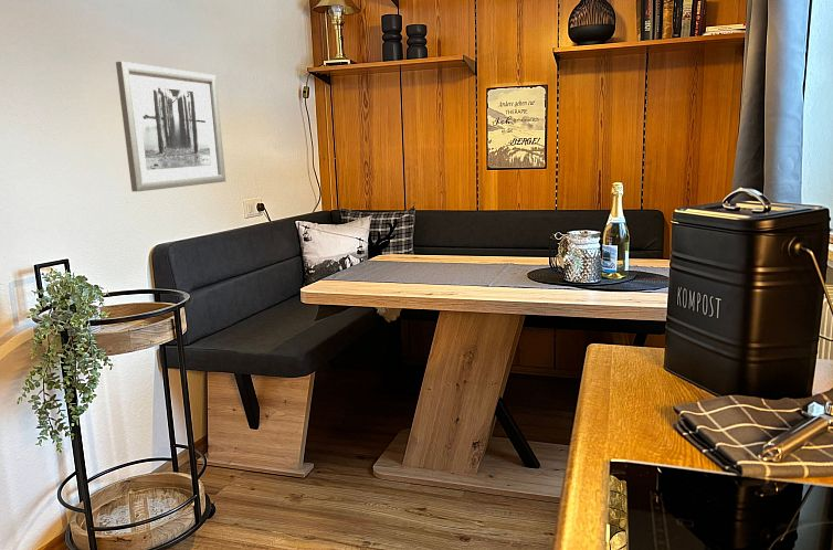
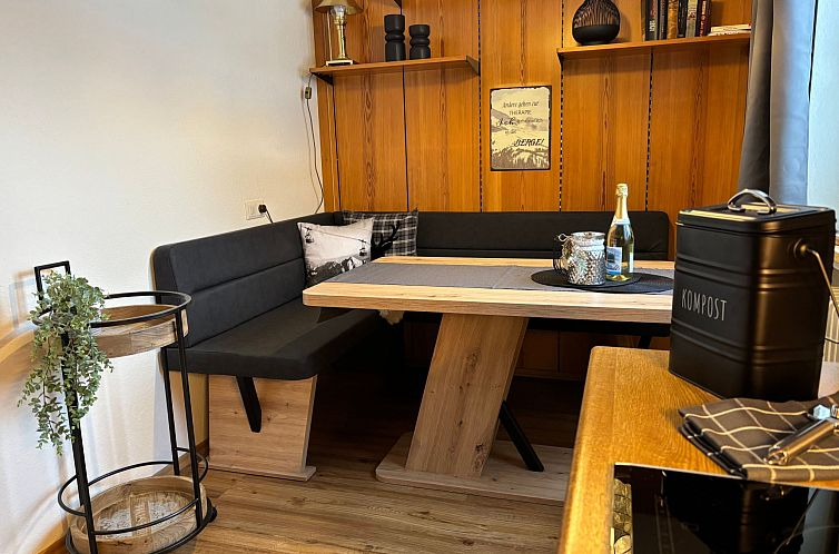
- wall art (177, 128)
